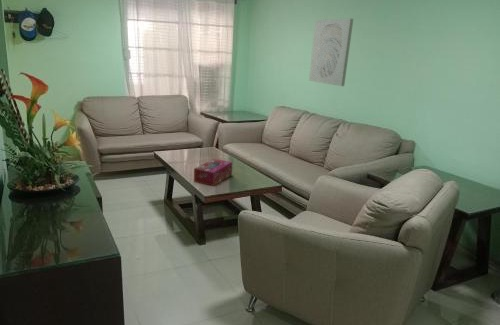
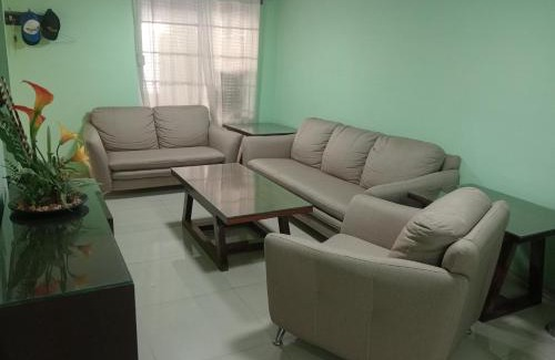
- wall art (329, 52)
- tissue box (213, 171)
